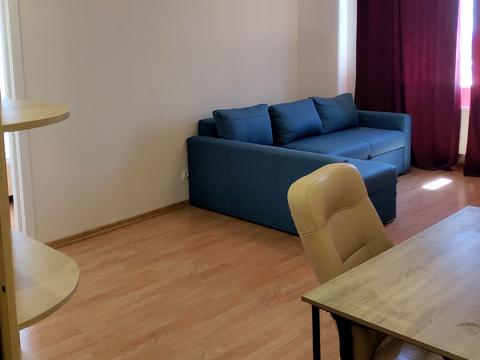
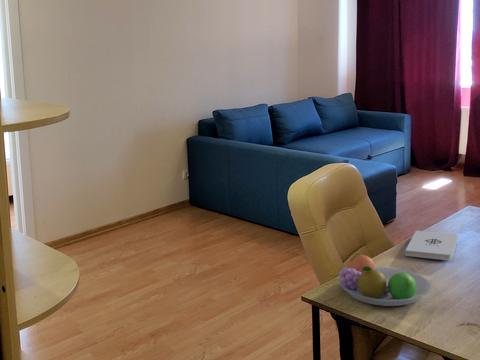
+ fruit bowl (384, 275)
+ notepad (432, 244)
